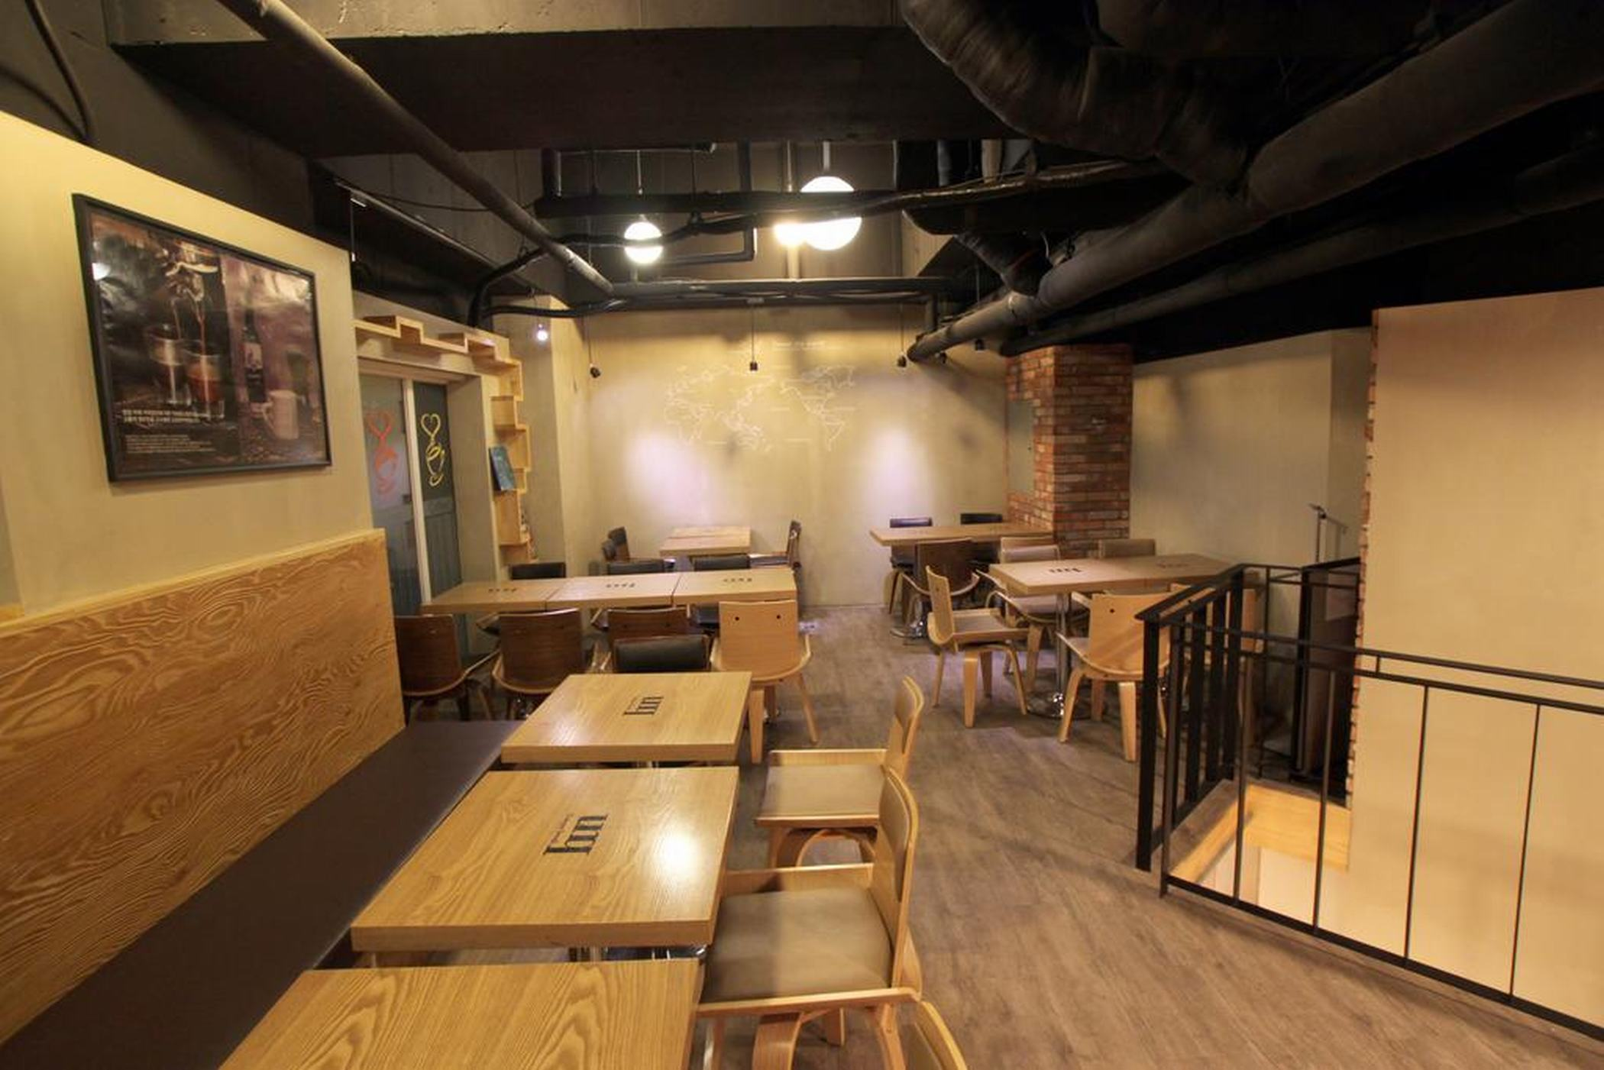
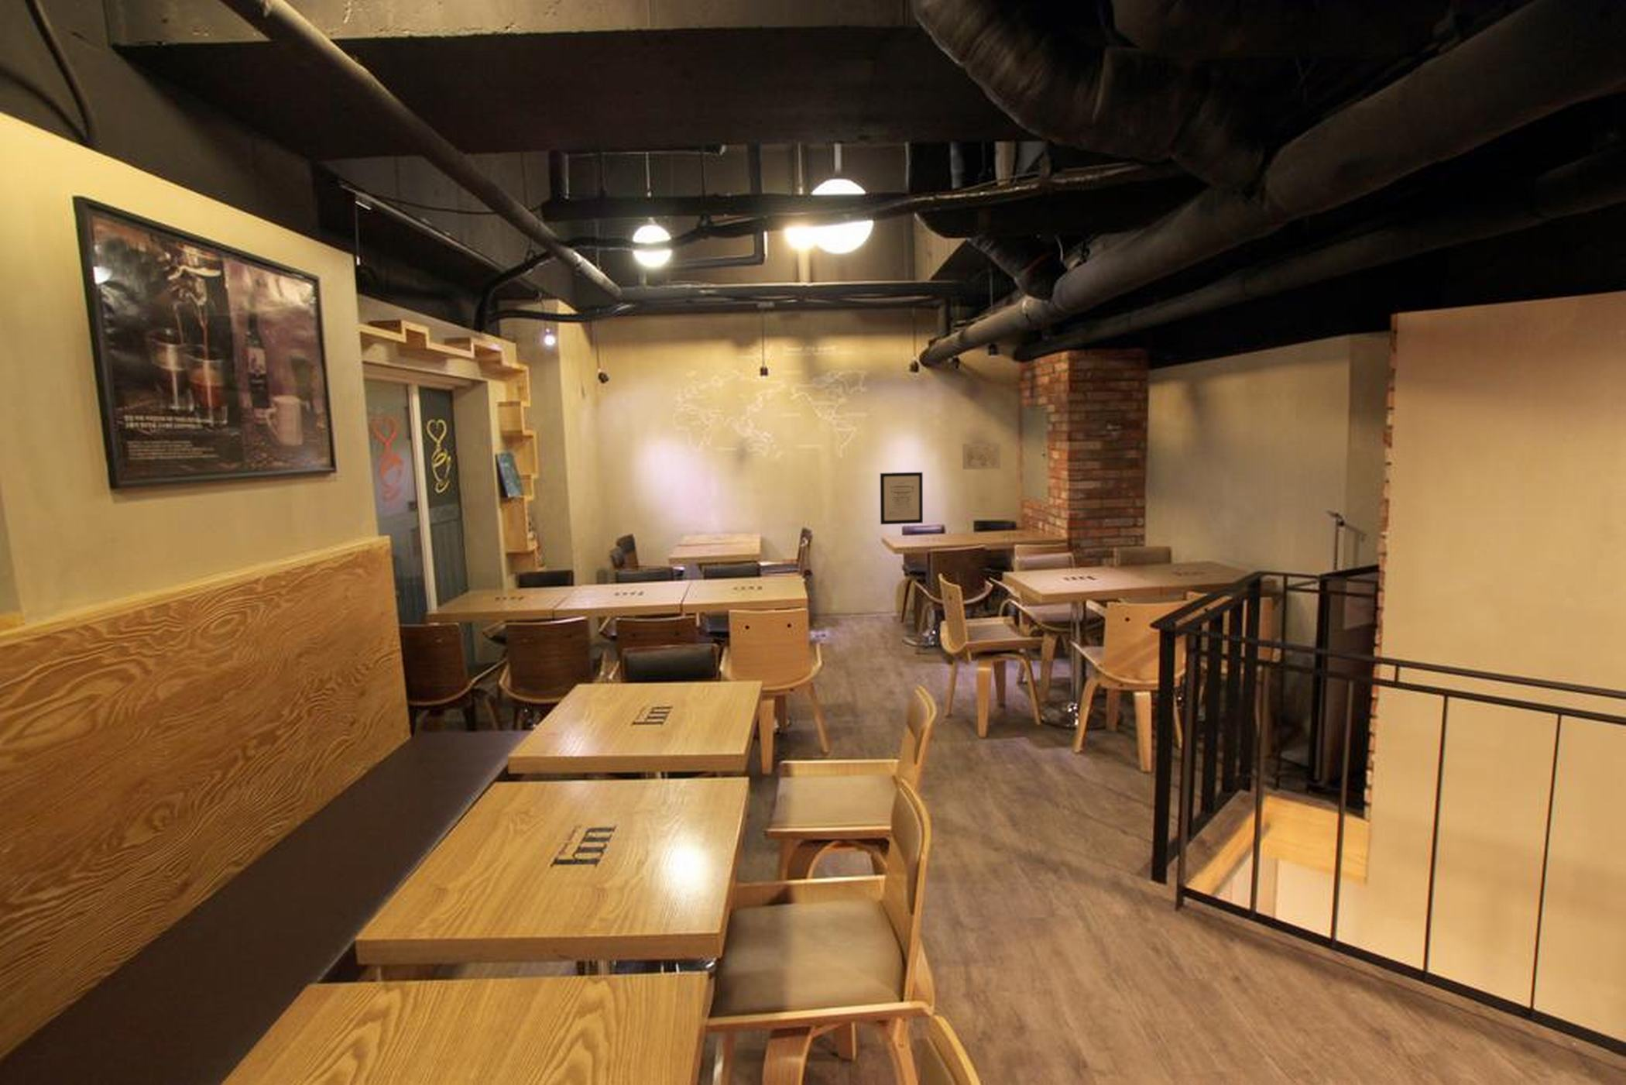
+ wall art (901, 498)
+ wall art (981, 457)
